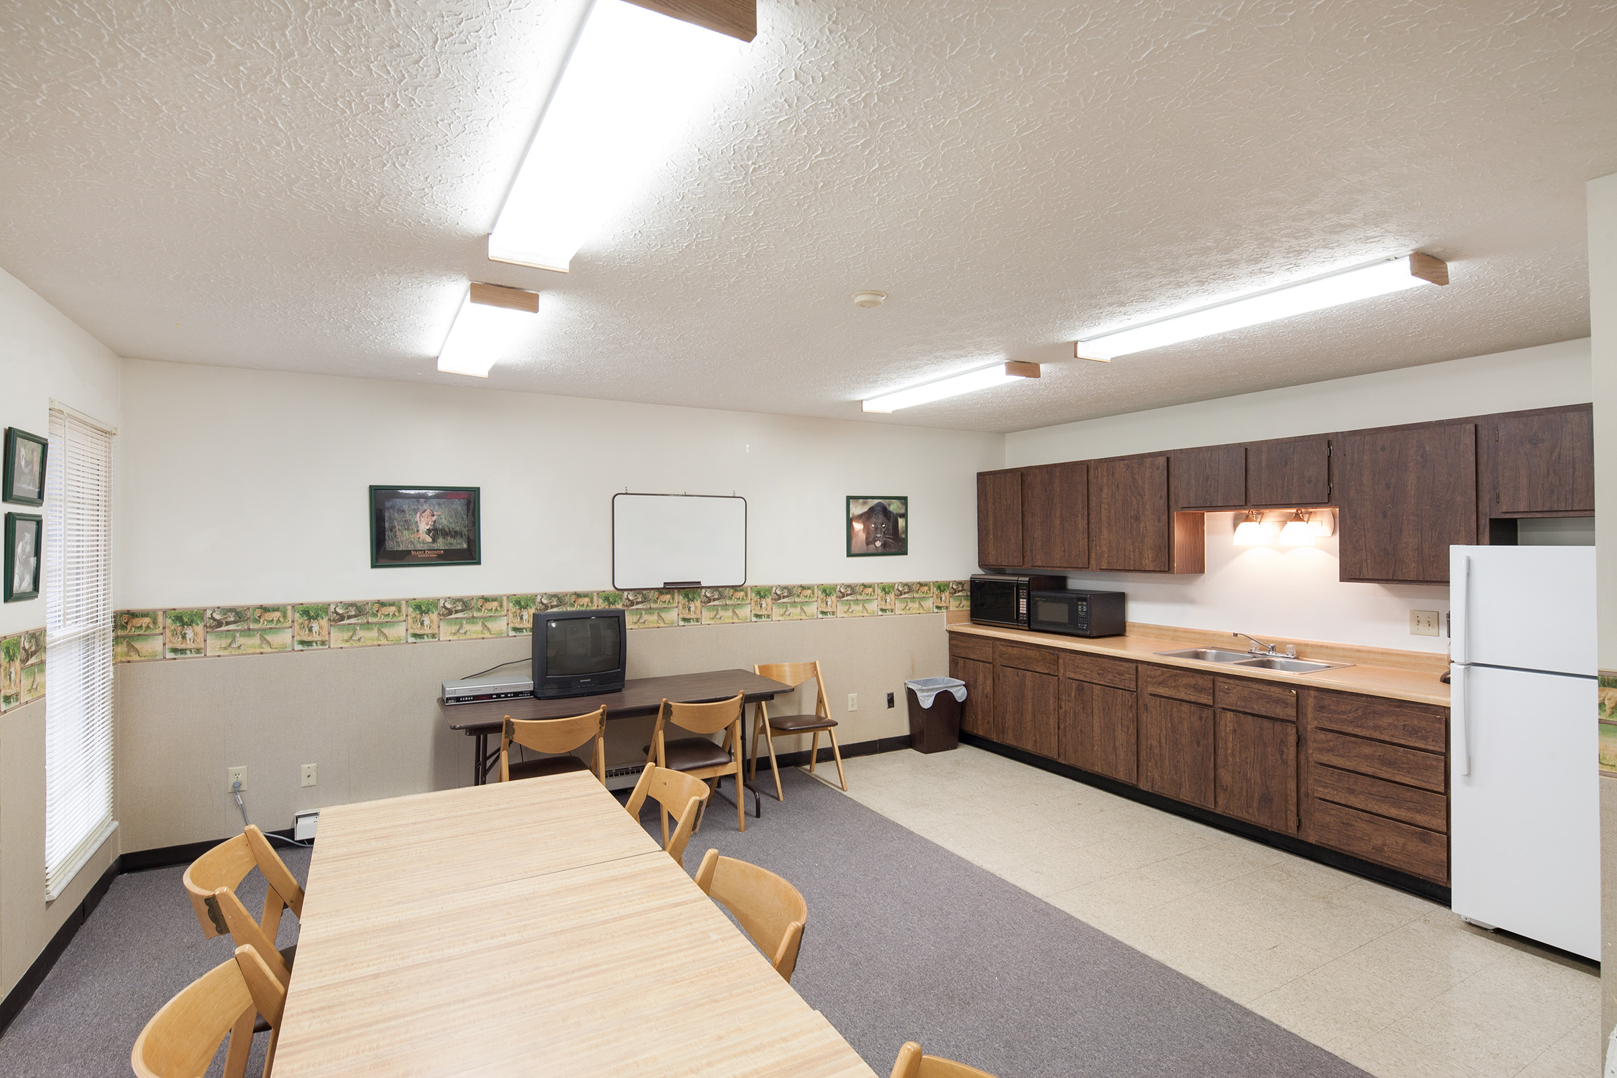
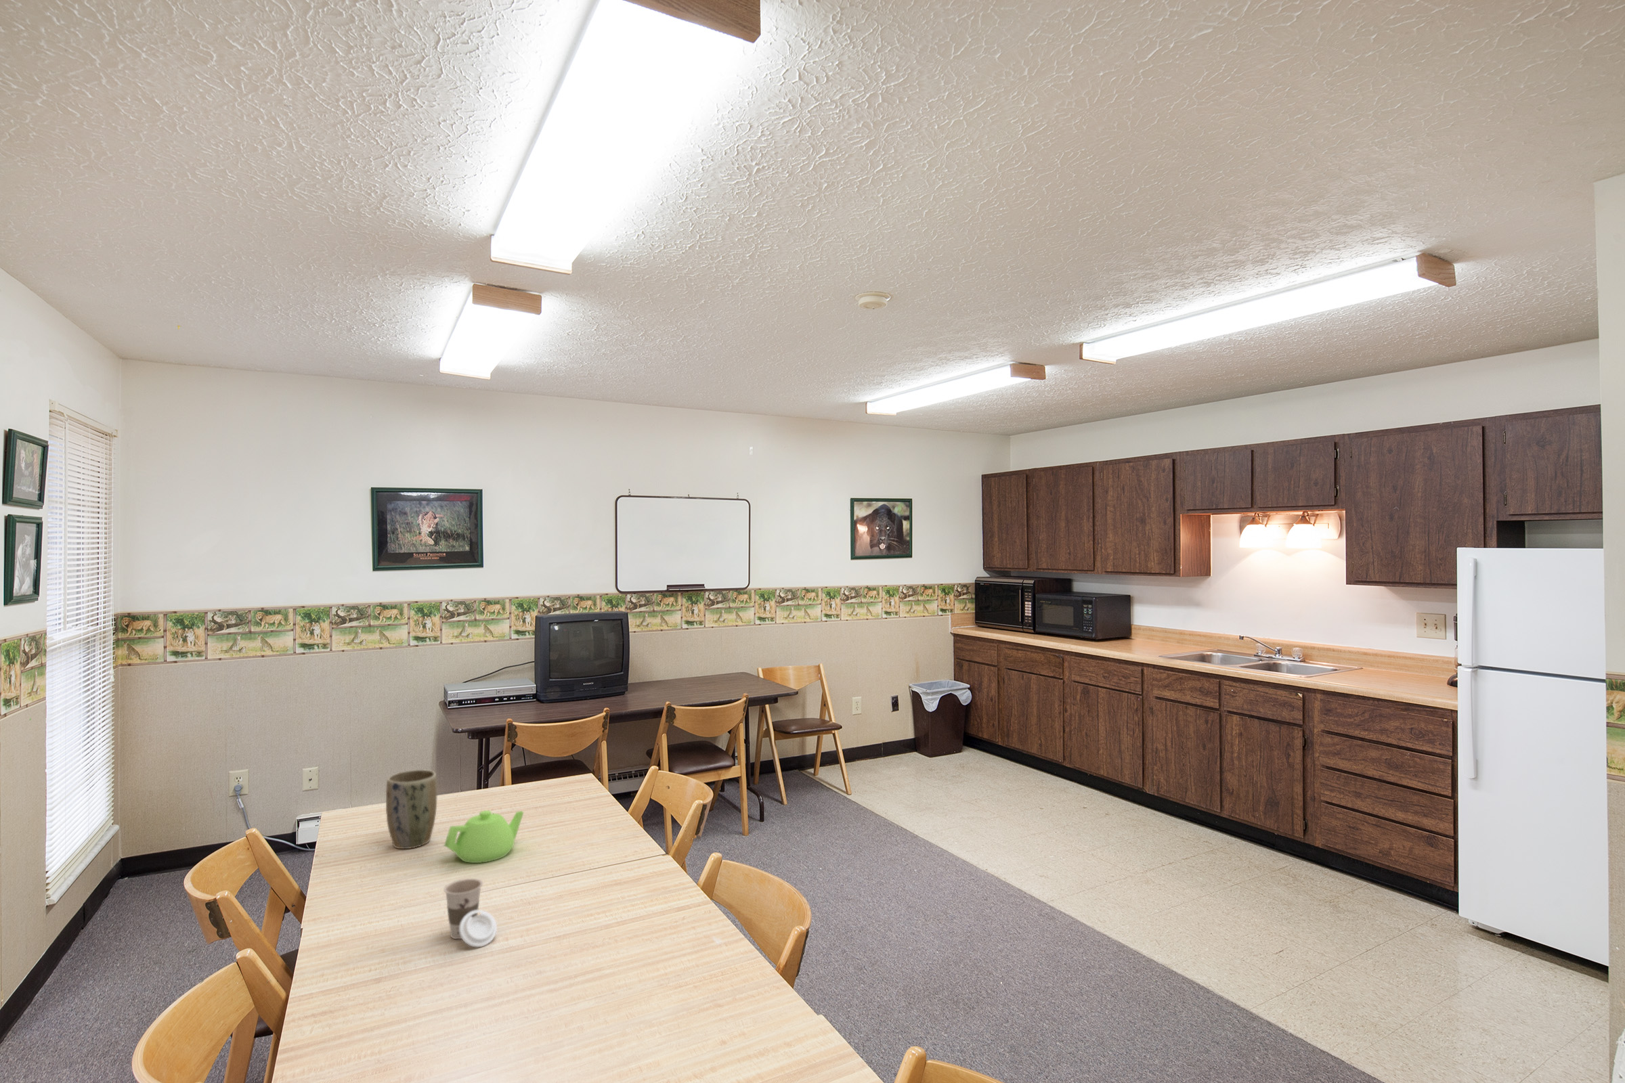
+ plant pot (411, 809)
+ cup (469, 913)
+ teapot (485, 833)
